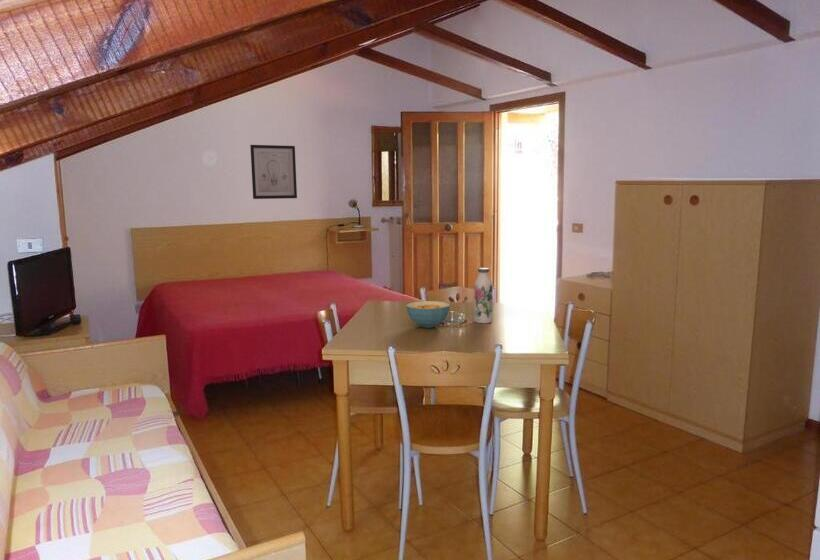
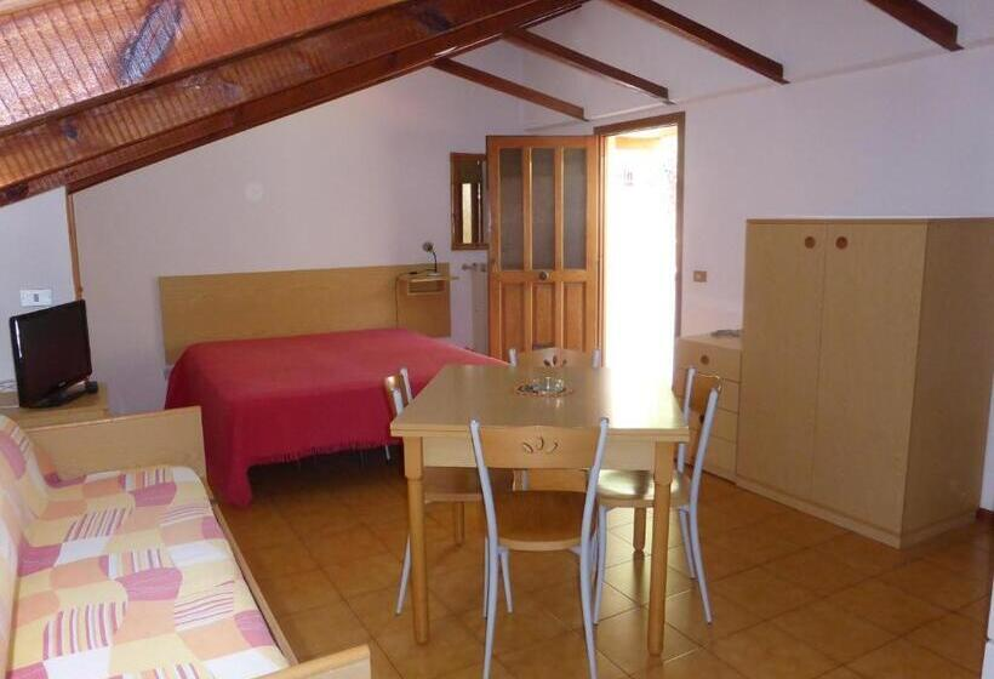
- wall art (274, 172)
- water bottle (483, 295)
- cereal bowl (428, 315)
